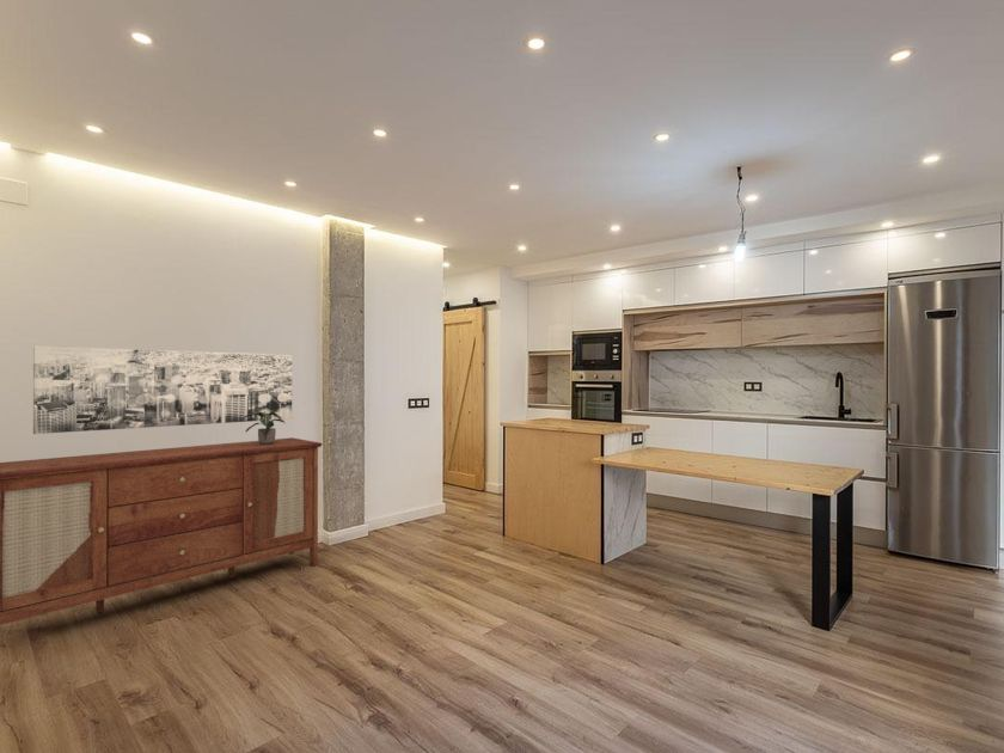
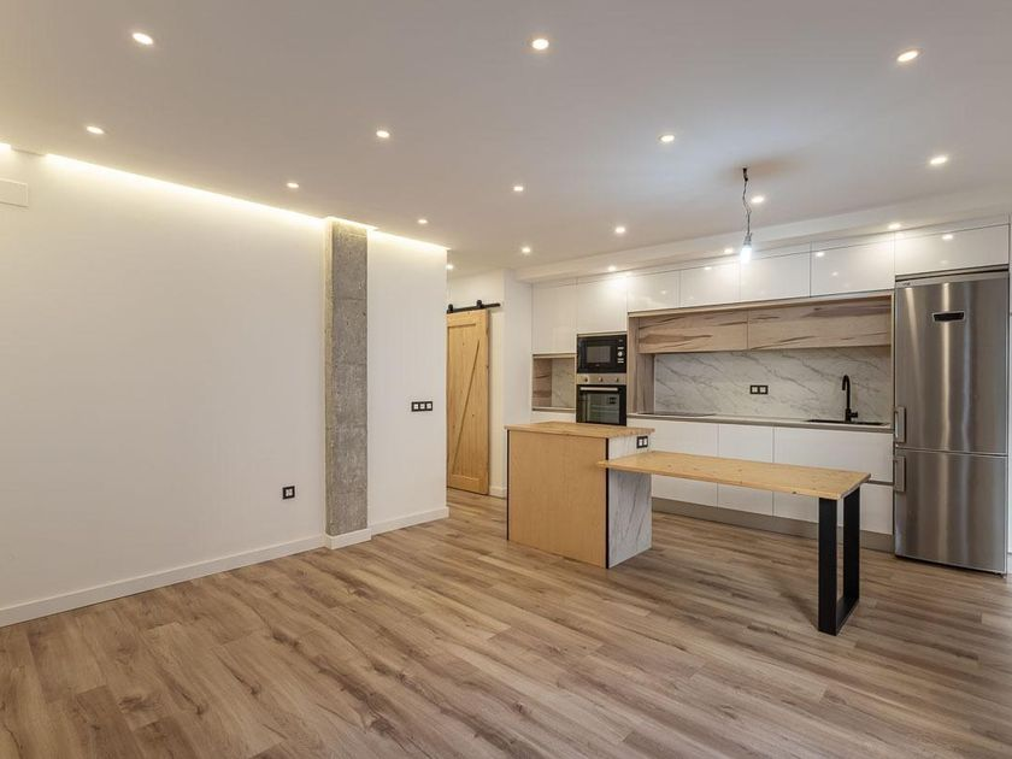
- potted plant (264, 428)
- wall art (182, 387)
- sideboard (171, 522)
